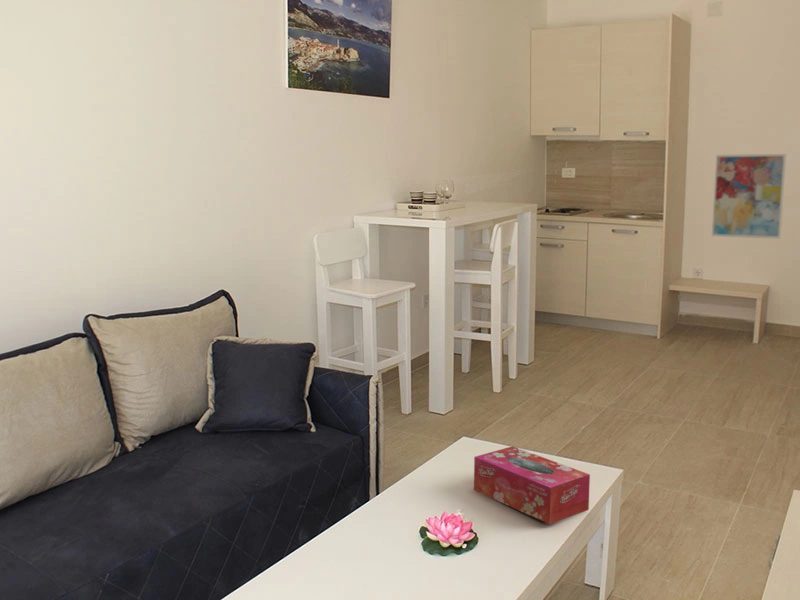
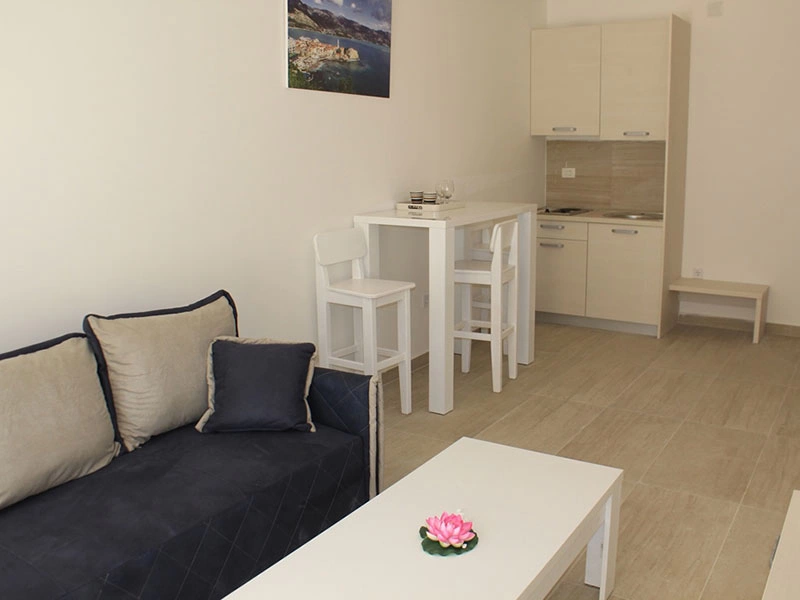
- wall art (747, 196)
- tissue box (529, 482)
